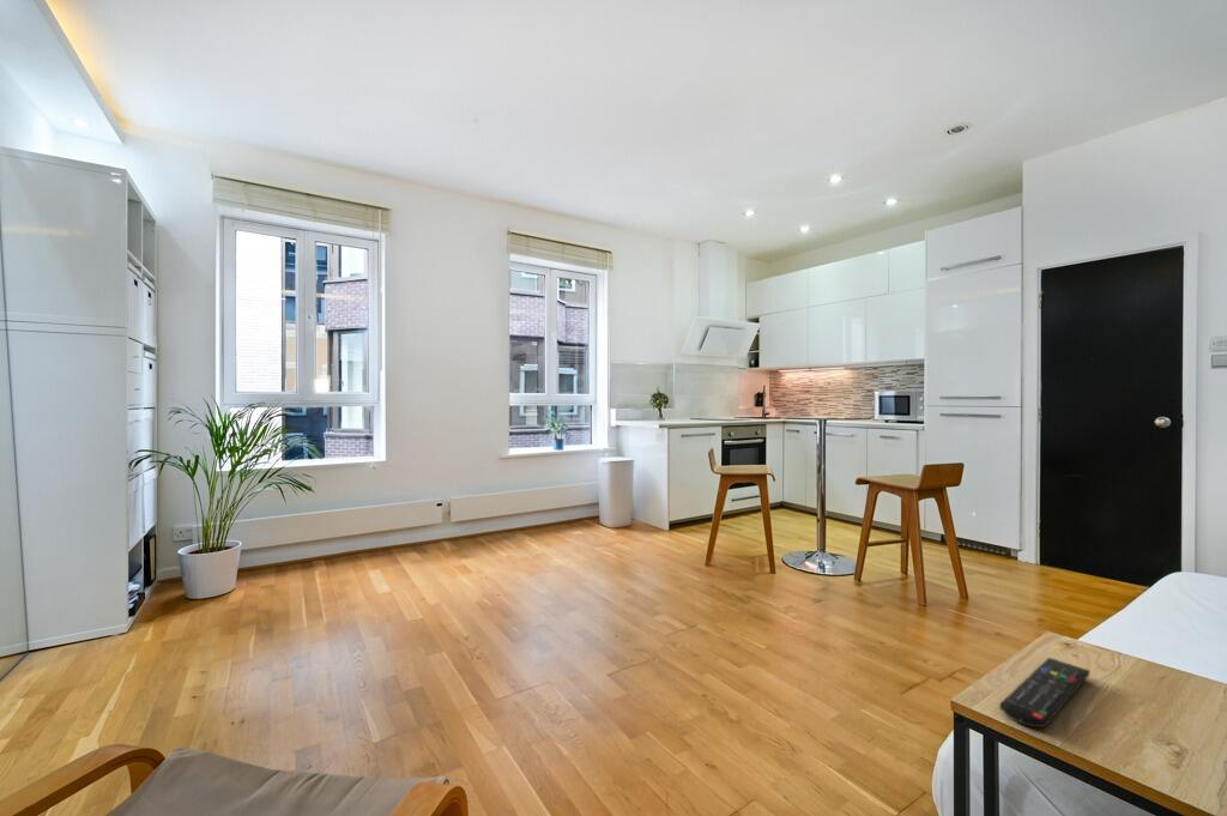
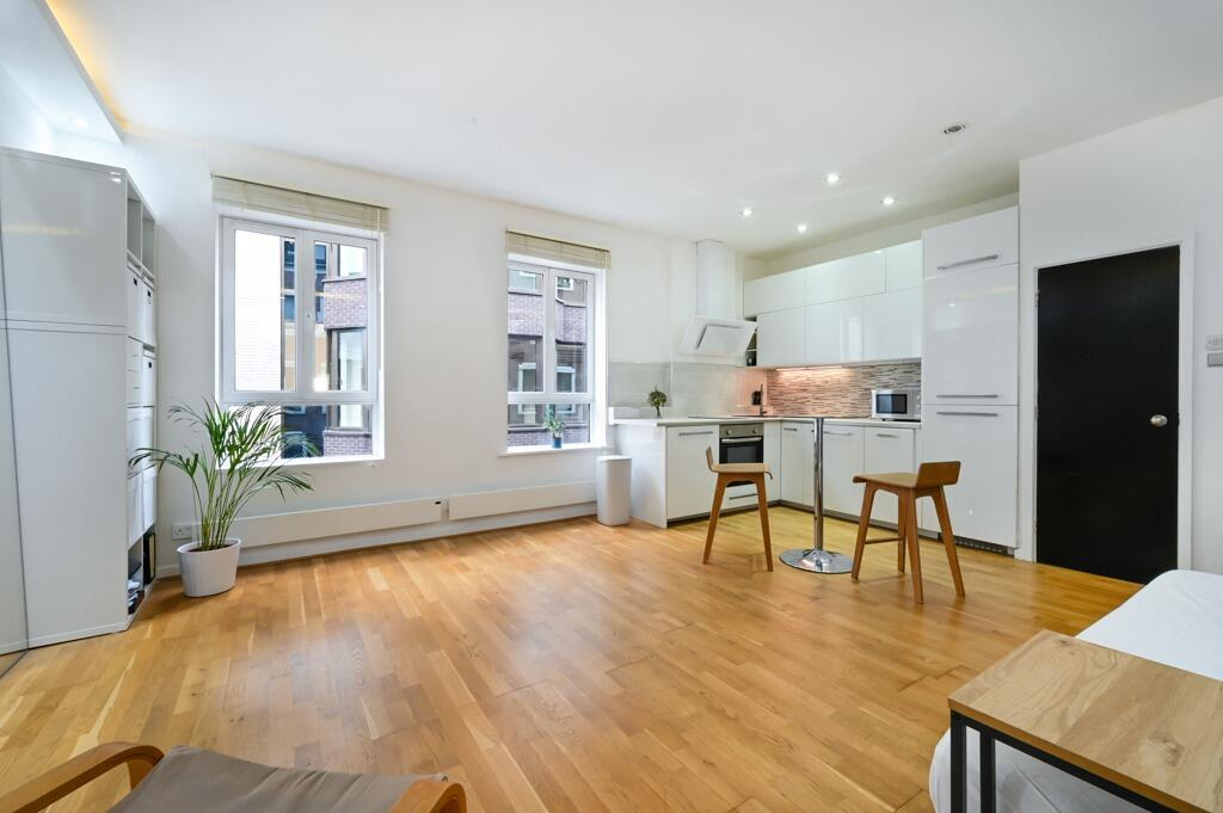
- remote control (1046, 690)
